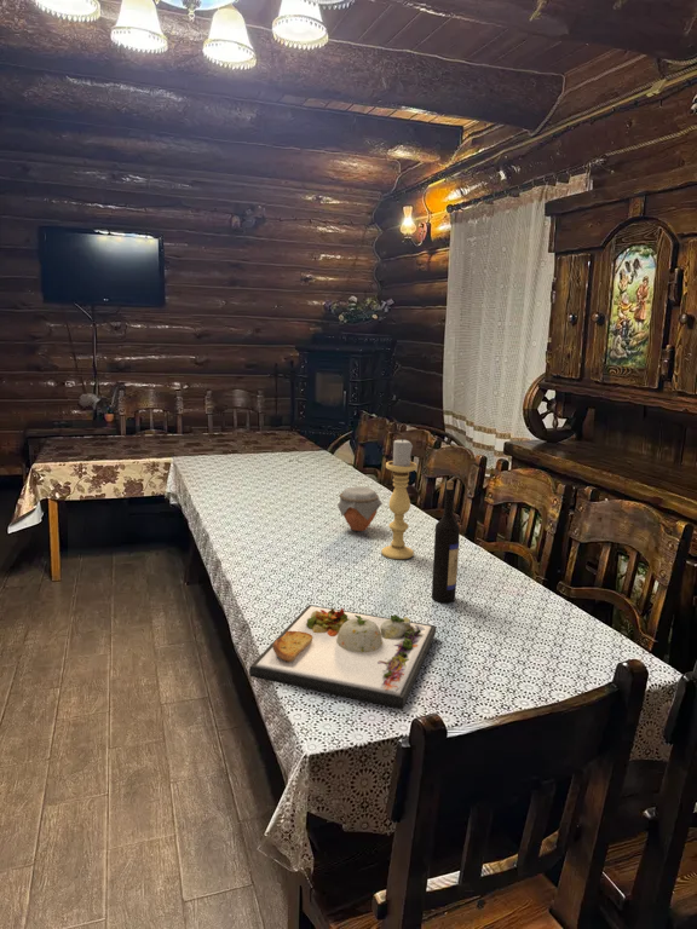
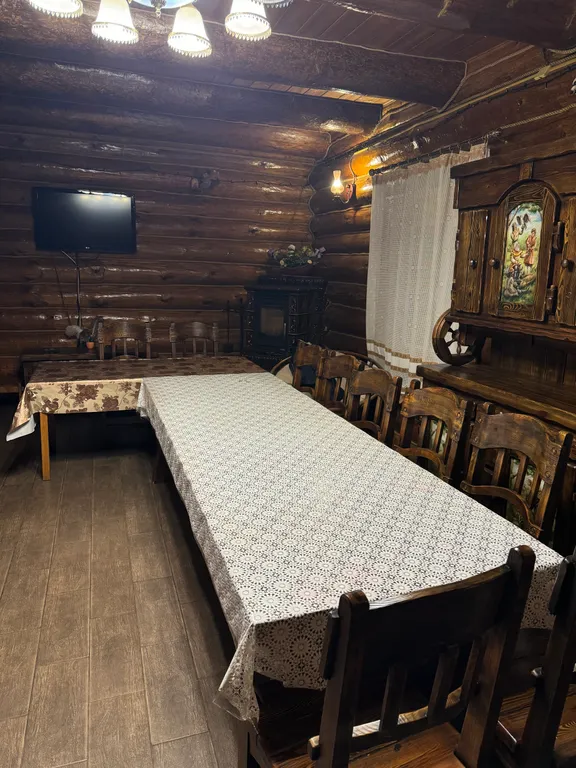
- candle holder (399, 496)
- wine bottle (447, 541)
- dinner plate (348, 639)
- jar (359, 509)
